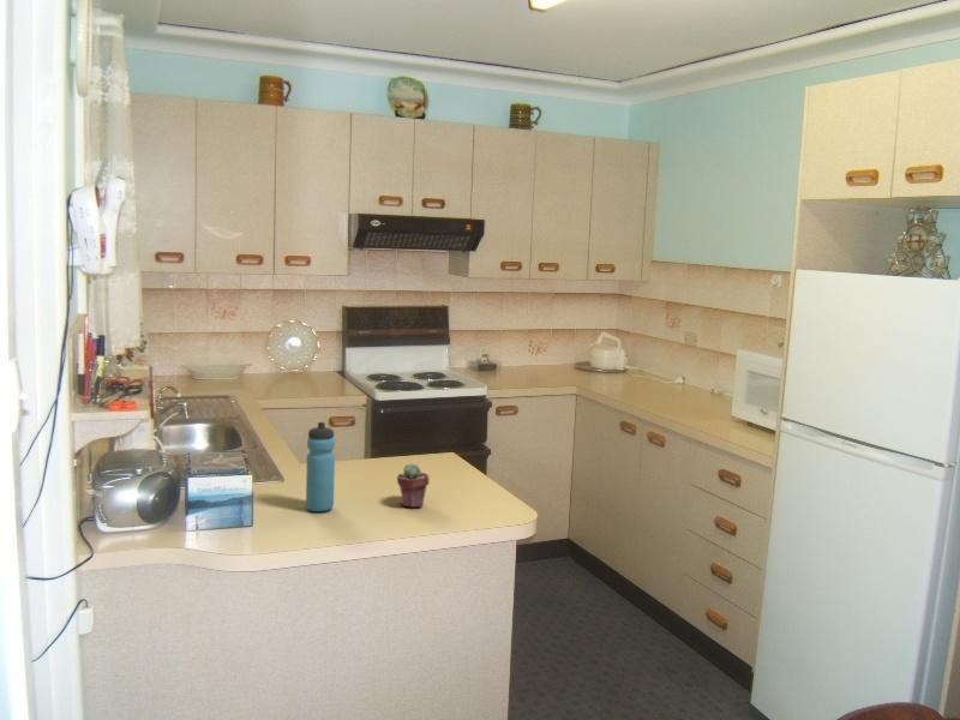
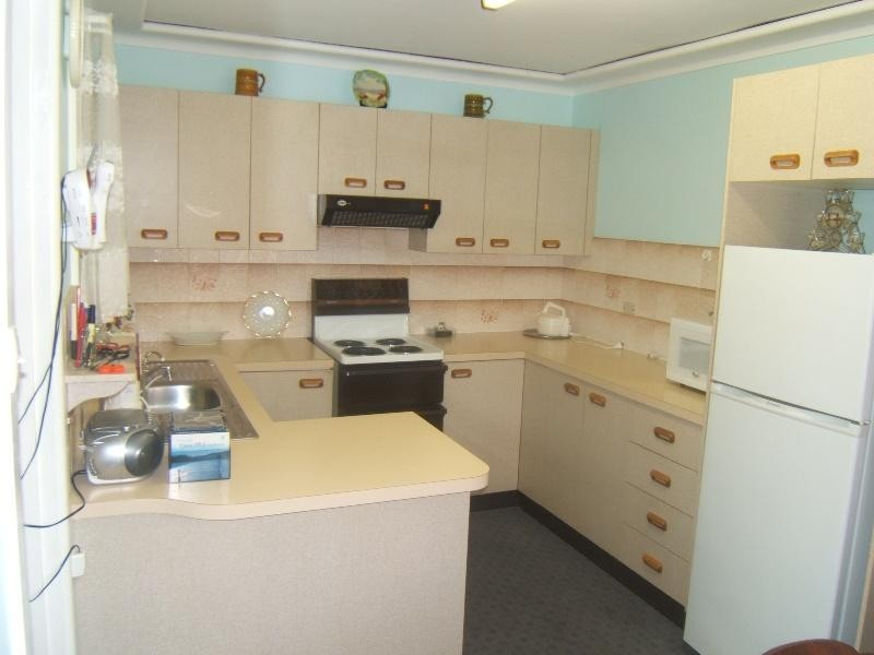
- water bottle (320, 466)
- potted succulent (413, 484)
